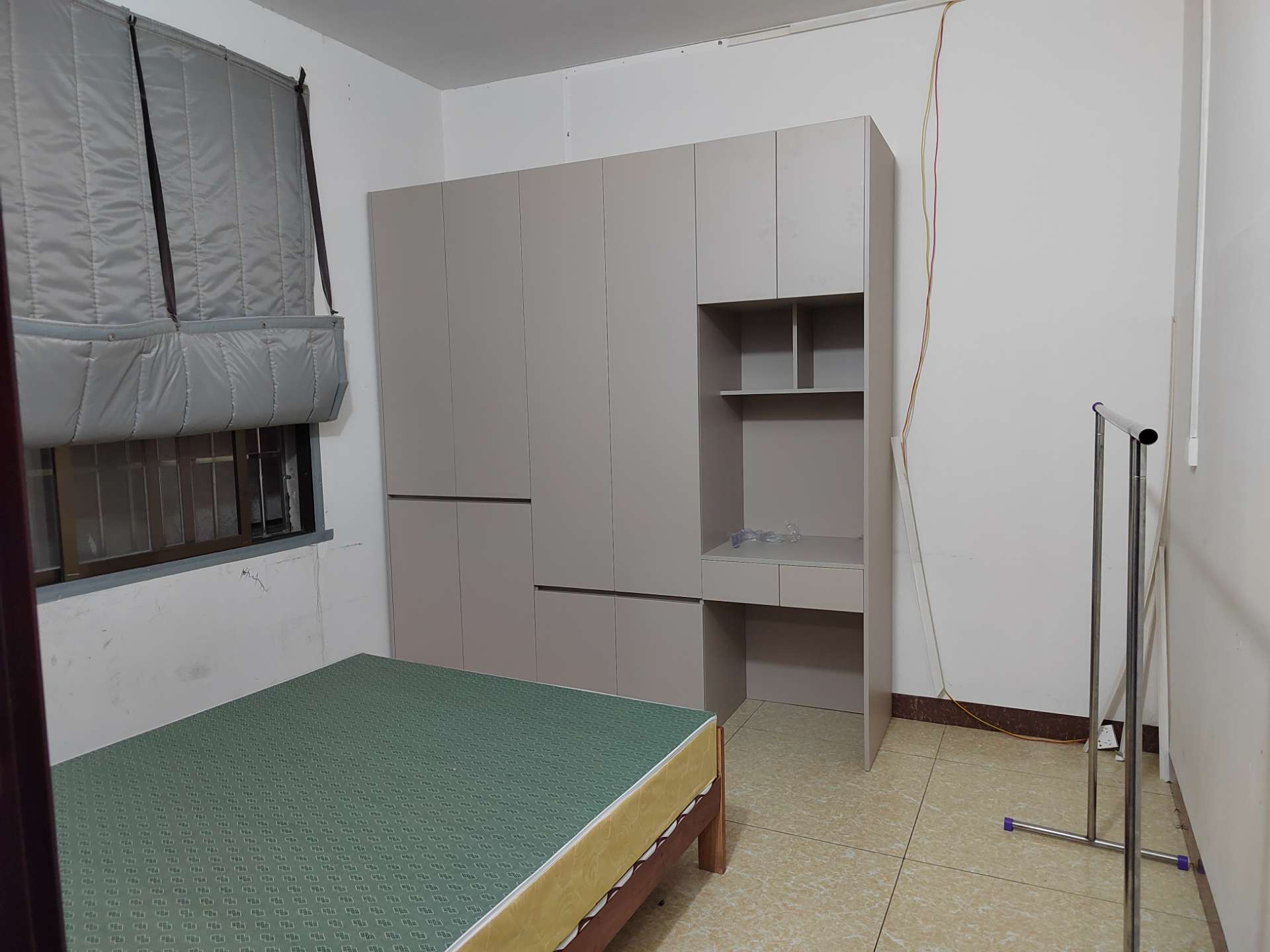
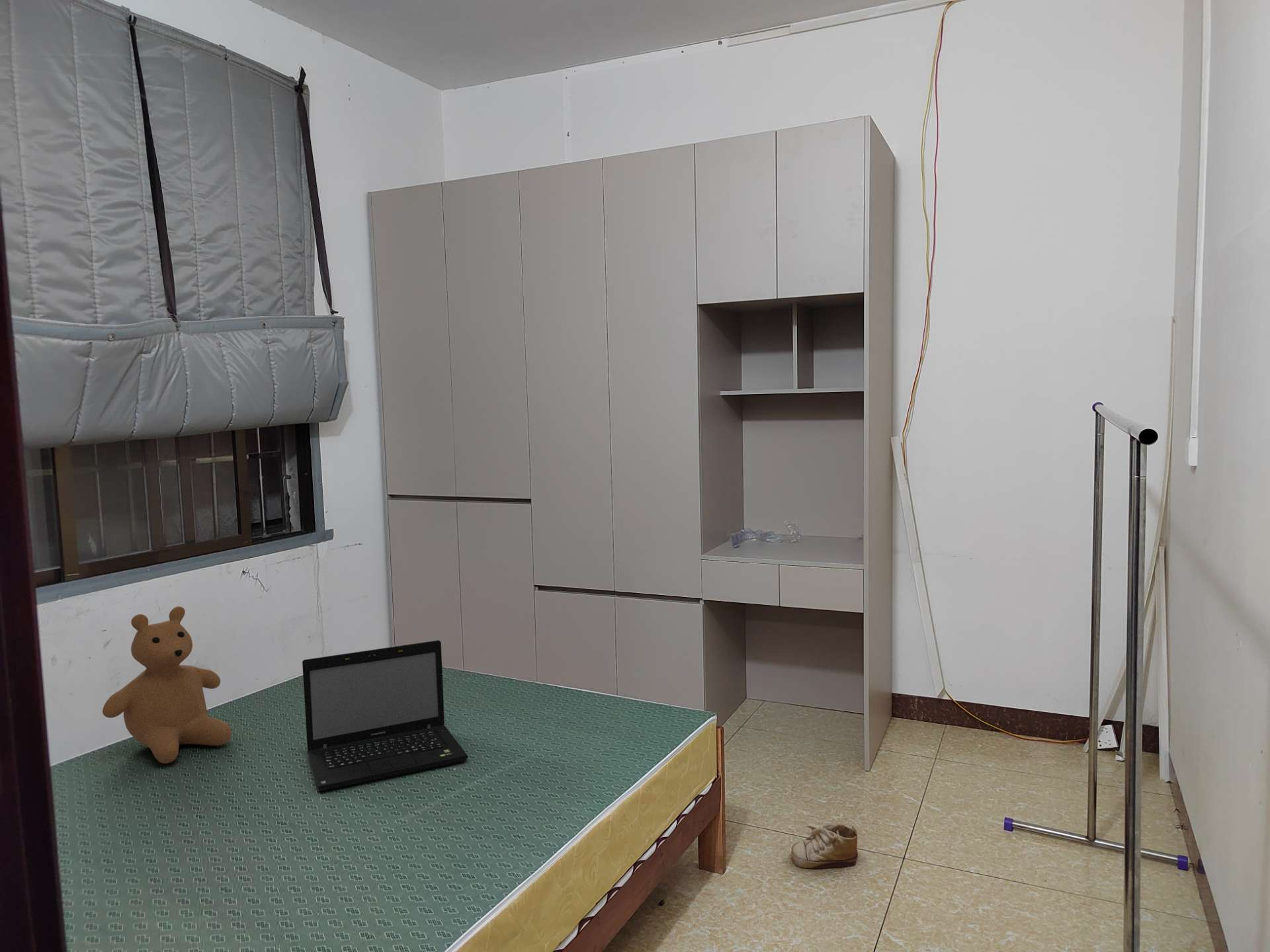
+ laptop (384, 711)
+ teddy bear (173, 680)
+ shoe (824, 840)
